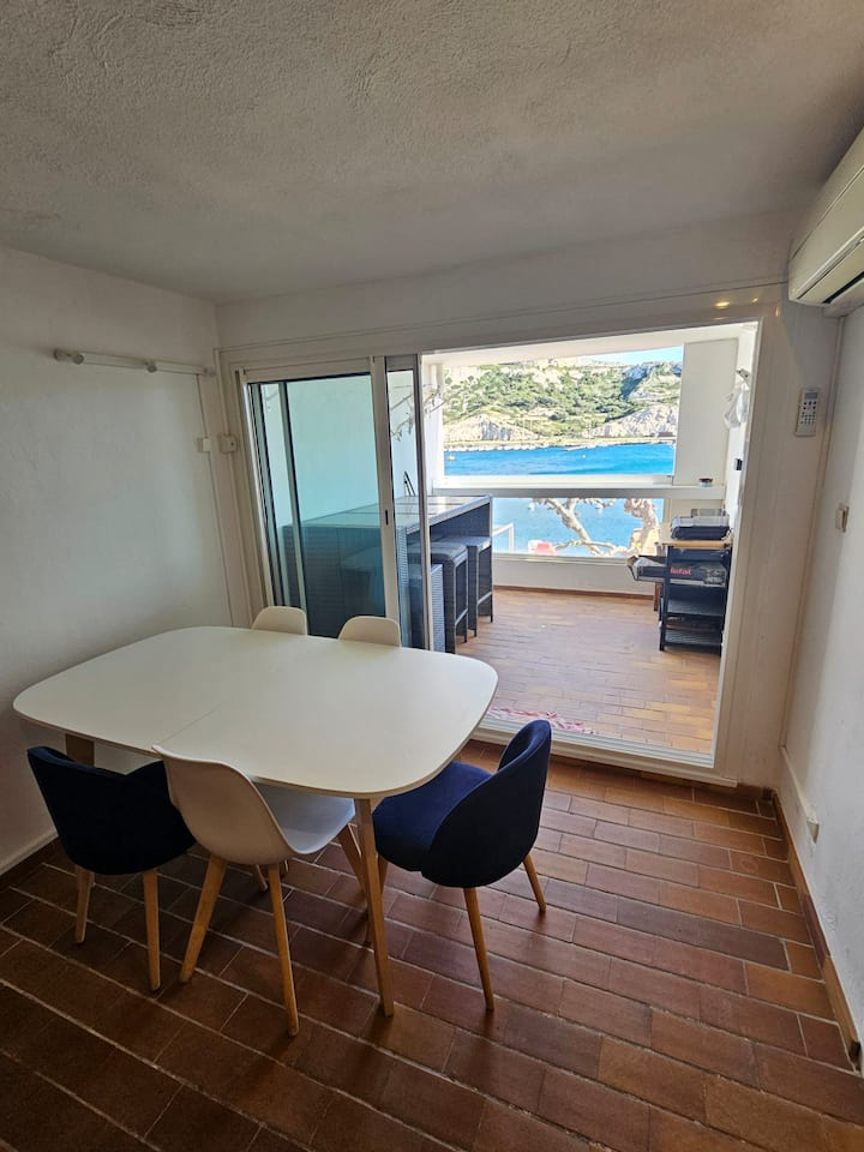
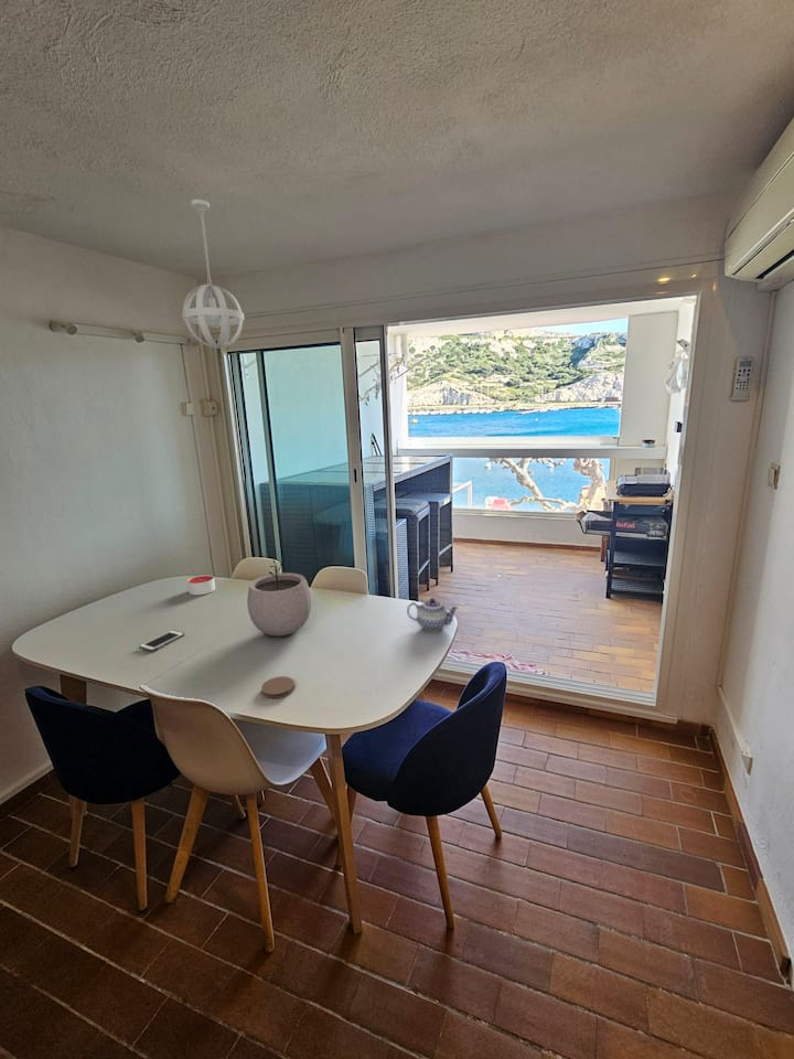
+ plant pot (279, 596)
+ candle (201, 584)
+ pendant light (210, 278)
+ coaster (278, 686)
+ teapot (432, 612)
+ cell phone (162, 640)
